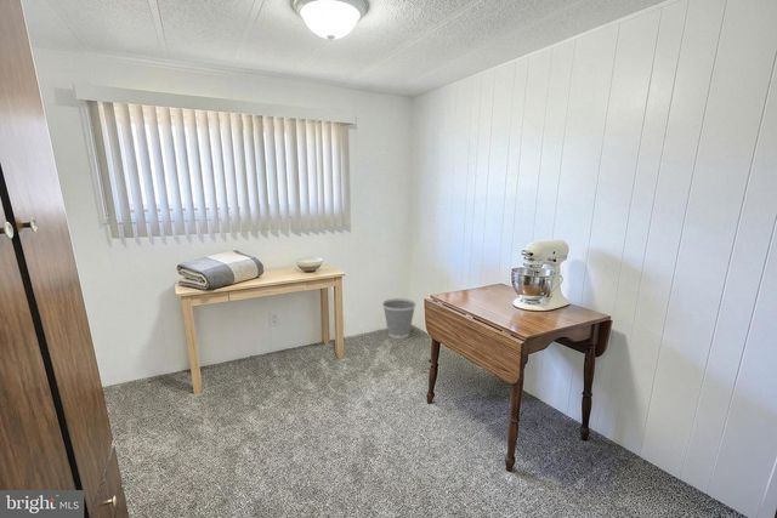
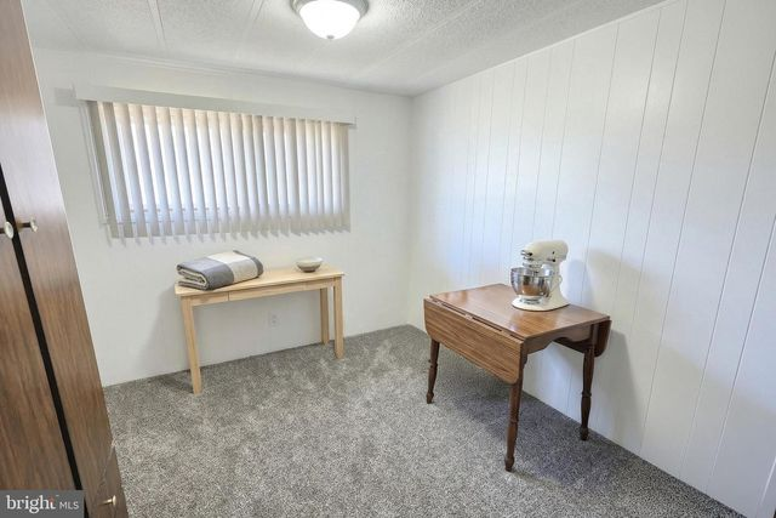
- wastebasket (398, 318)
